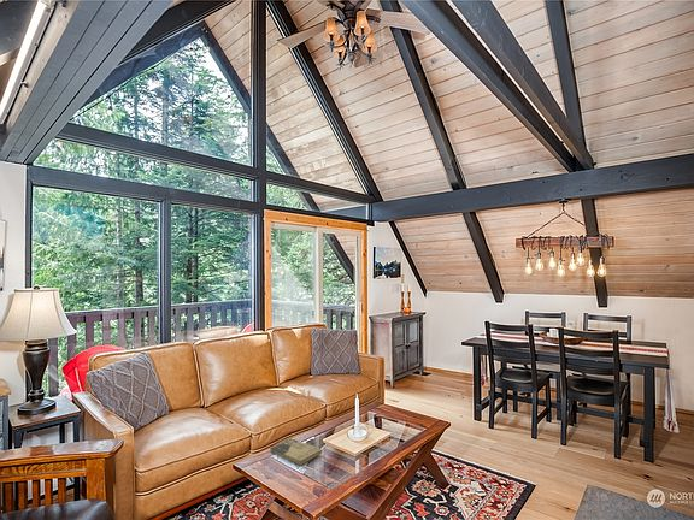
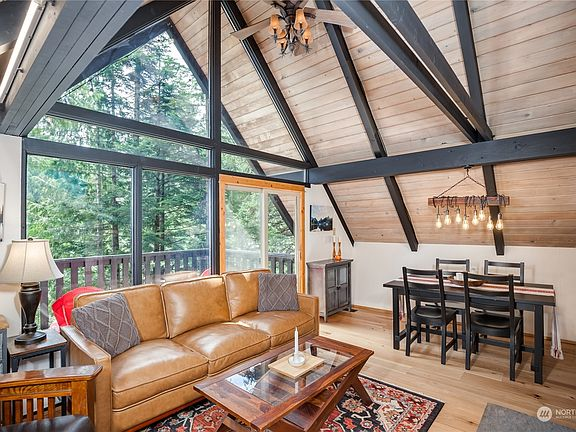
- book (295, 450)
